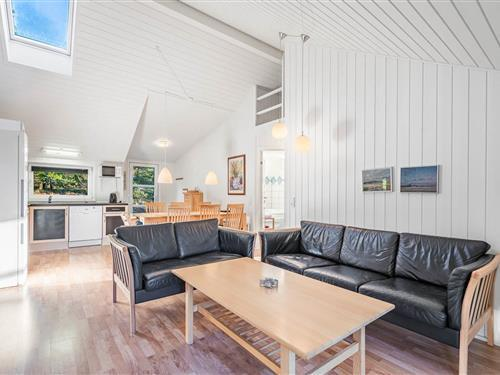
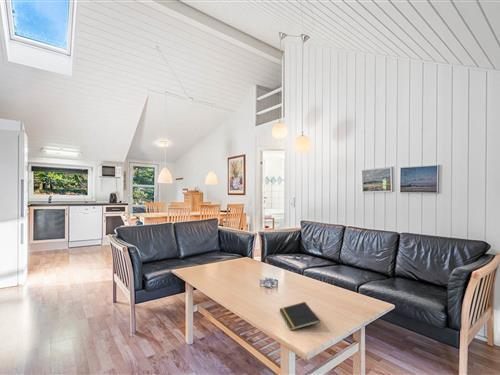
+ notepad (298, 315)
